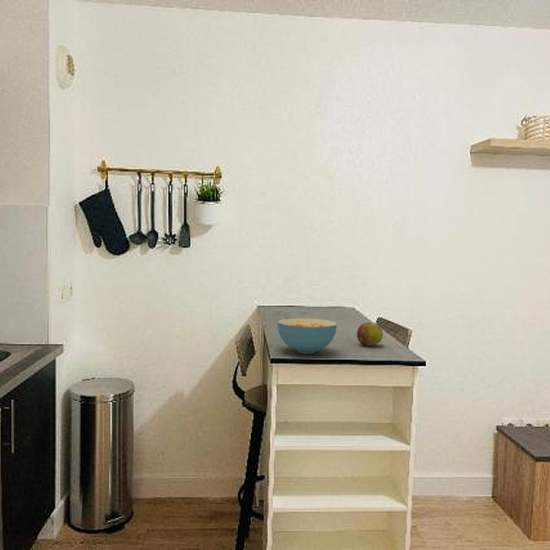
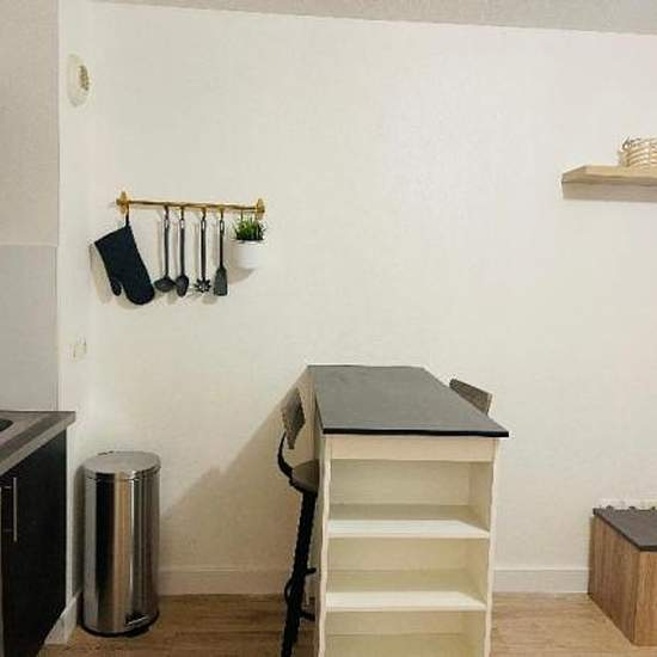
- fruit (369, 333)
- cereal bowl (306, 337)
